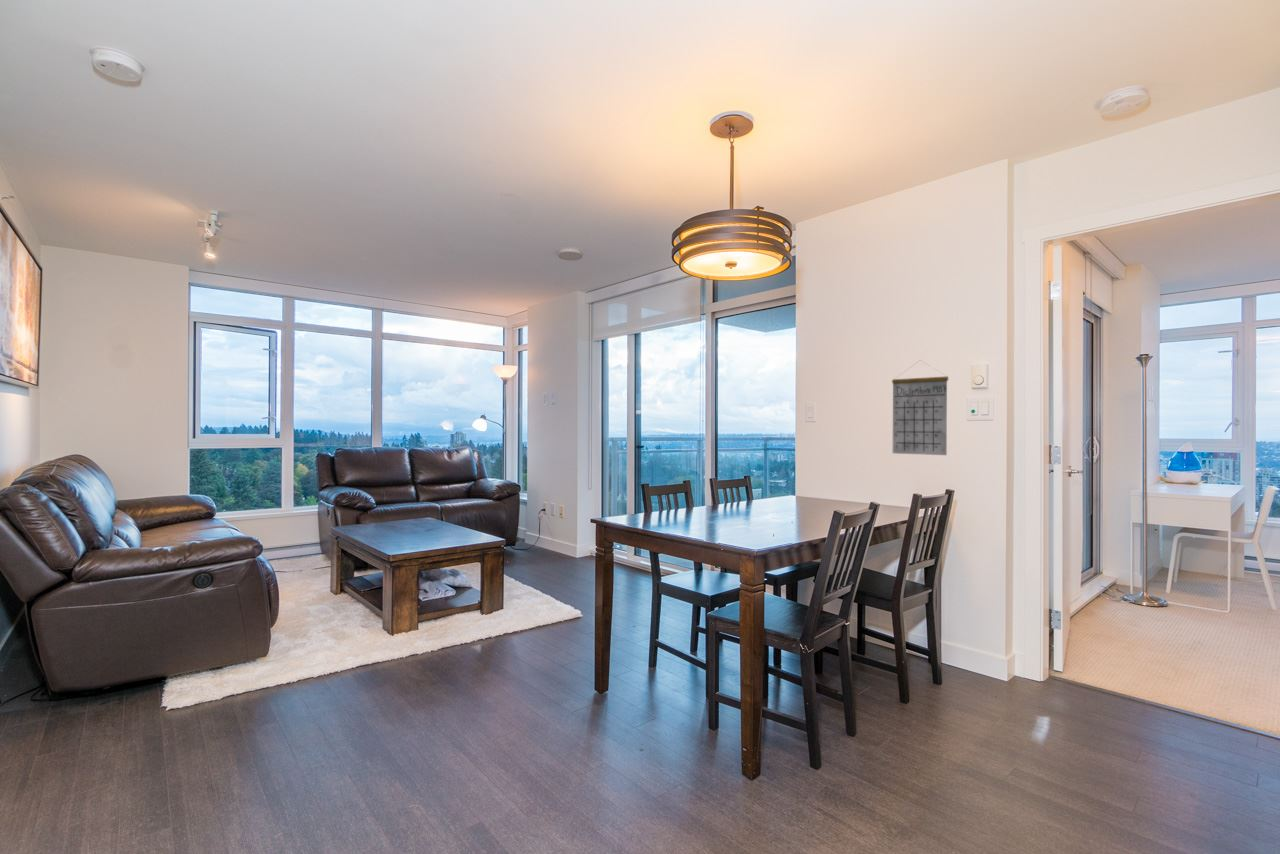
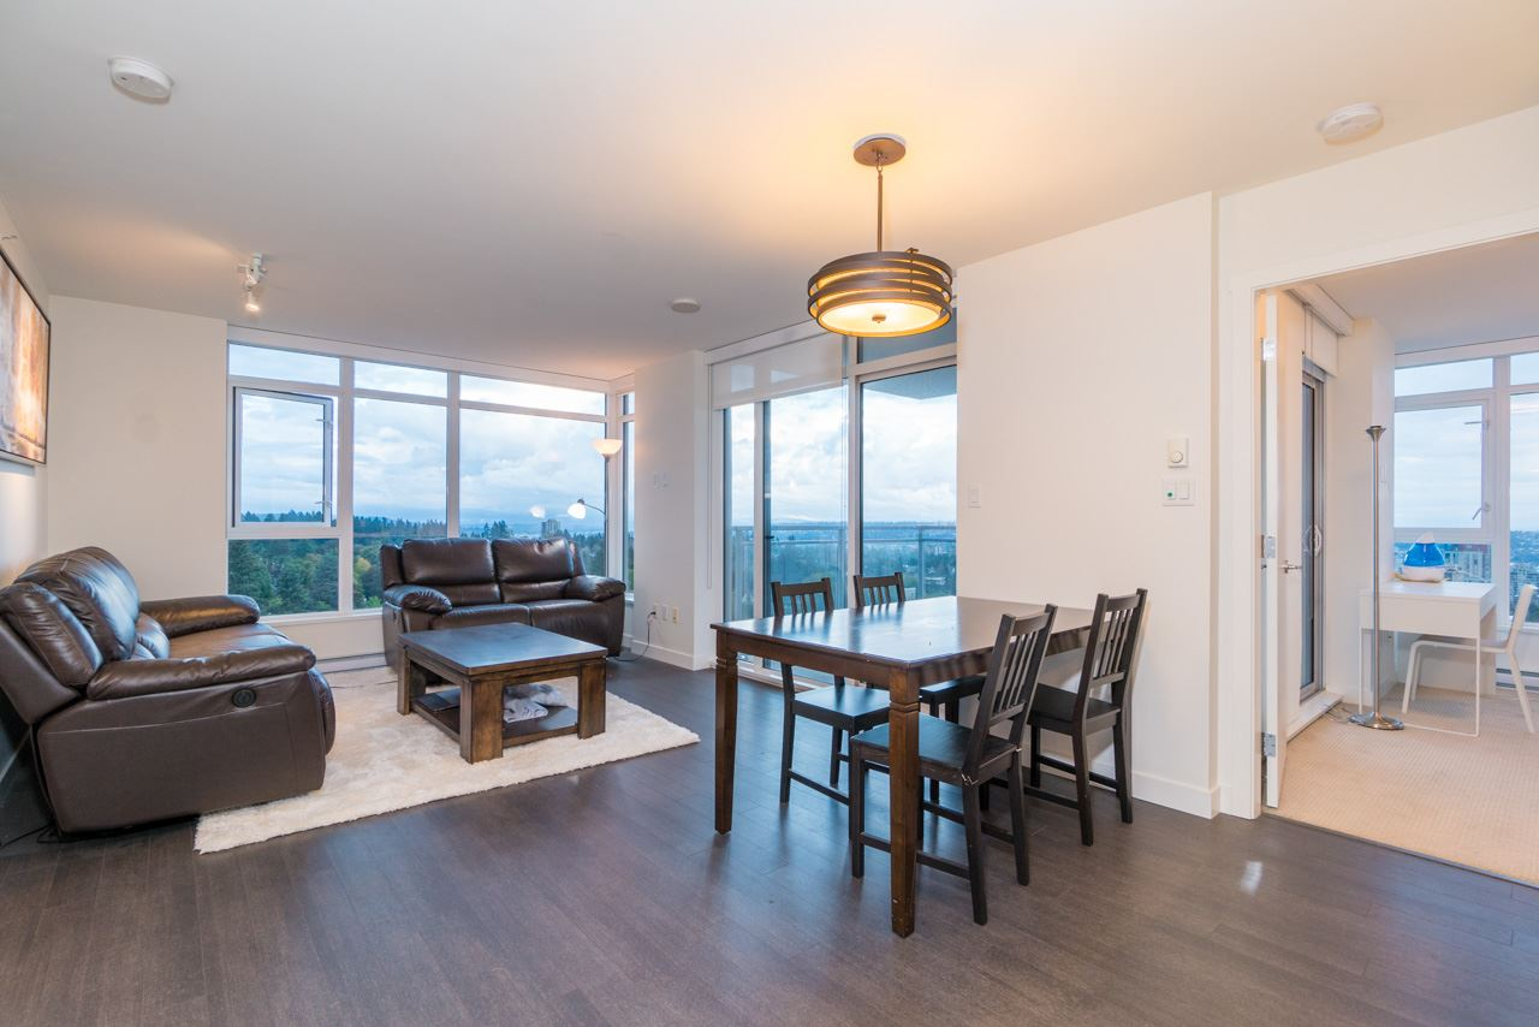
- calendar (919, 407)
